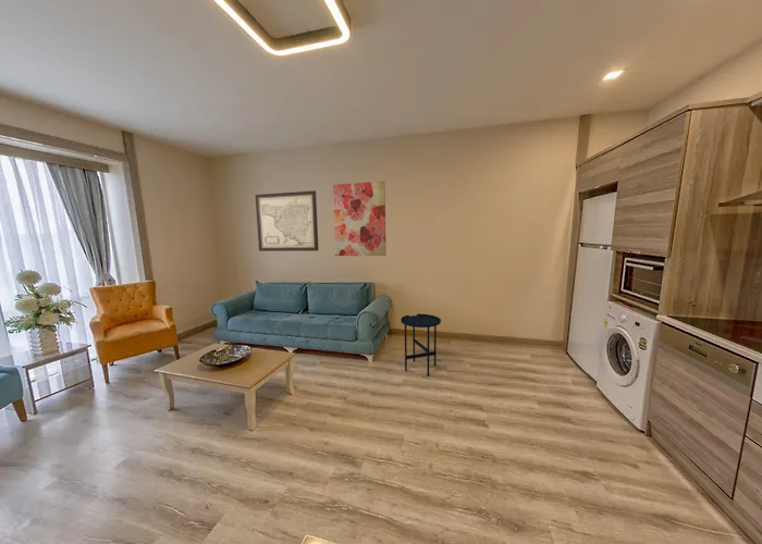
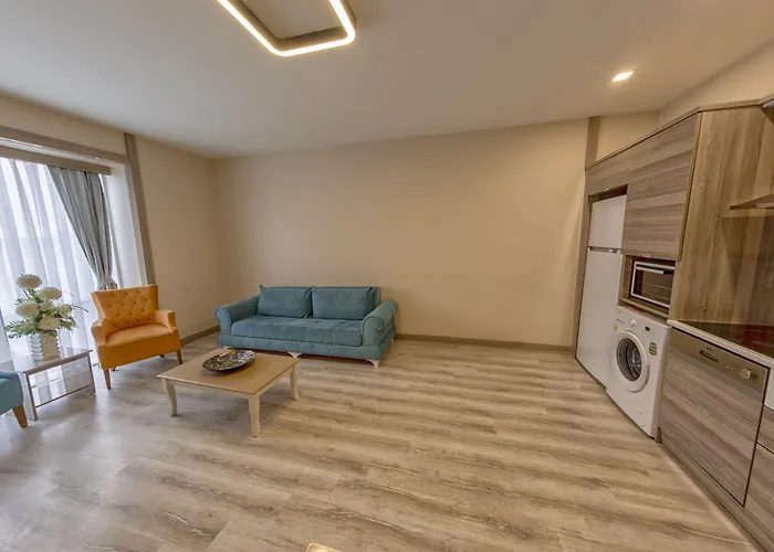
- wall art (359, 220)
- side table (420, 344)
- wall art (286, 222)
